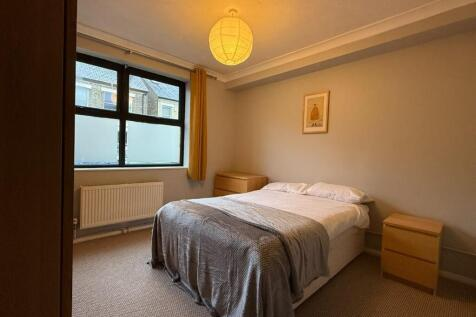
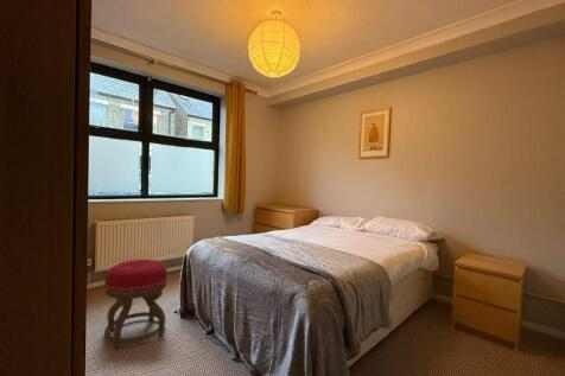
+ stool (137, 297)
